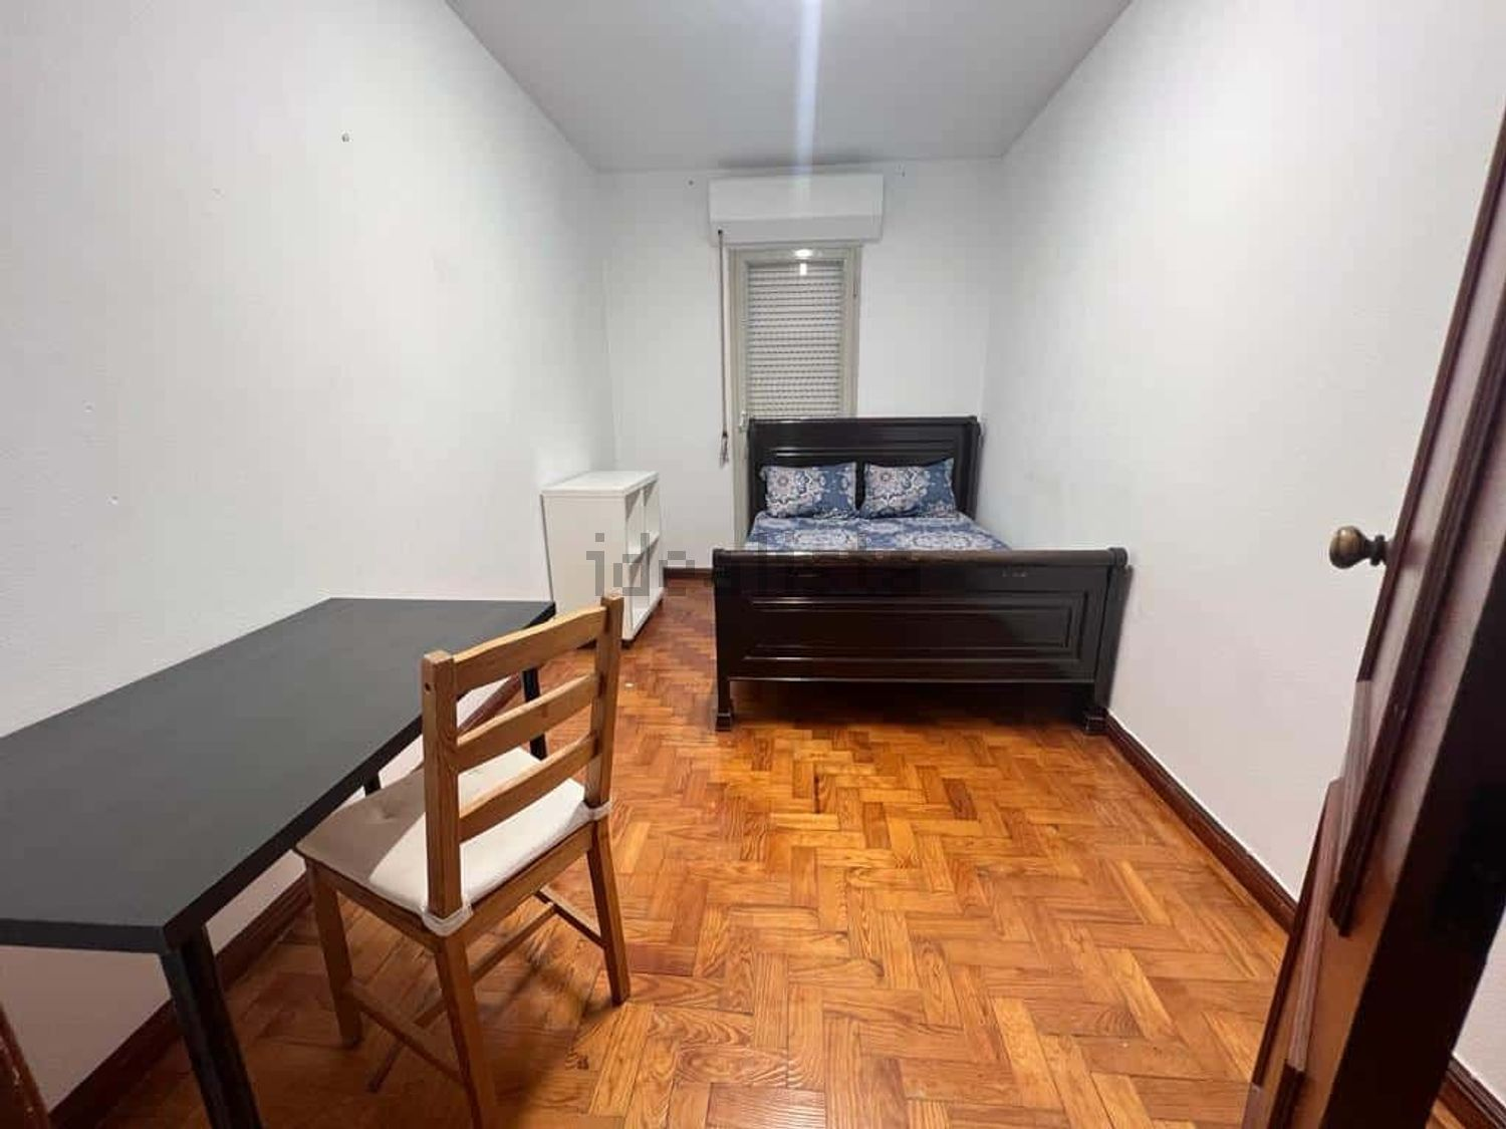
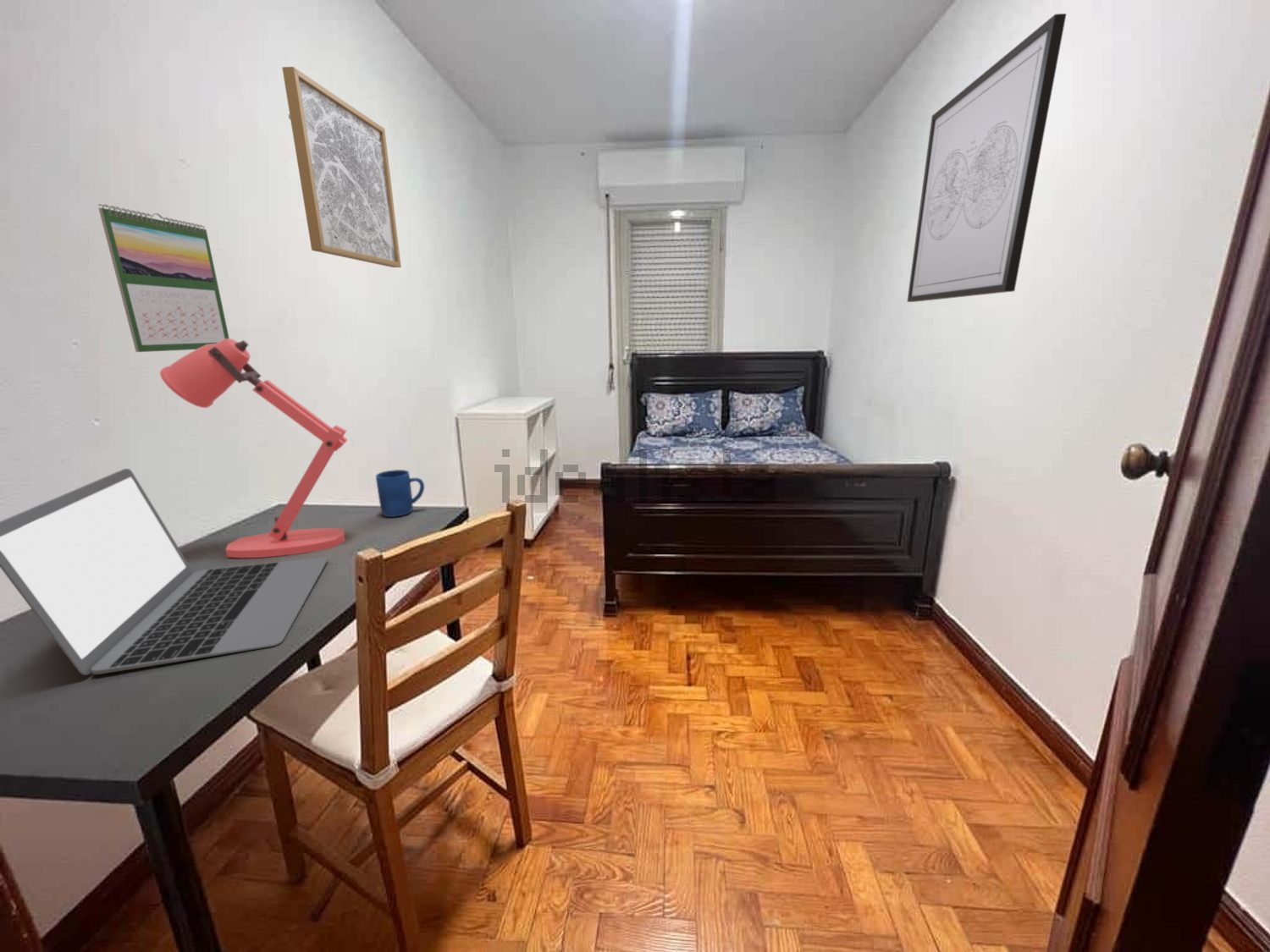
+ wall art (351, 184)
+ wall art (968, 191)
+ desk lamp (293, 420)
+ laptop (185, 558)
+ mug (401, 493)
+ calendar (172, 283)
